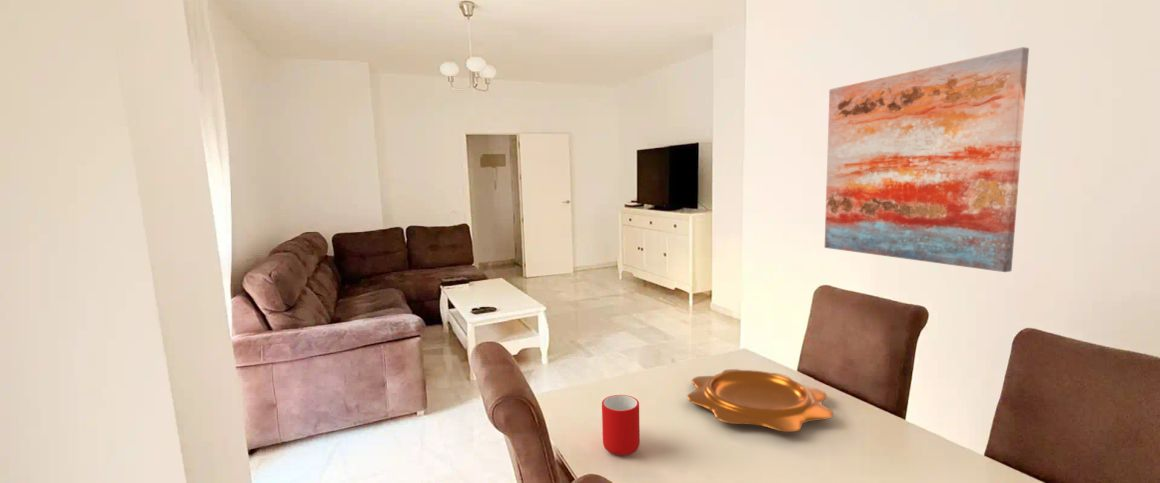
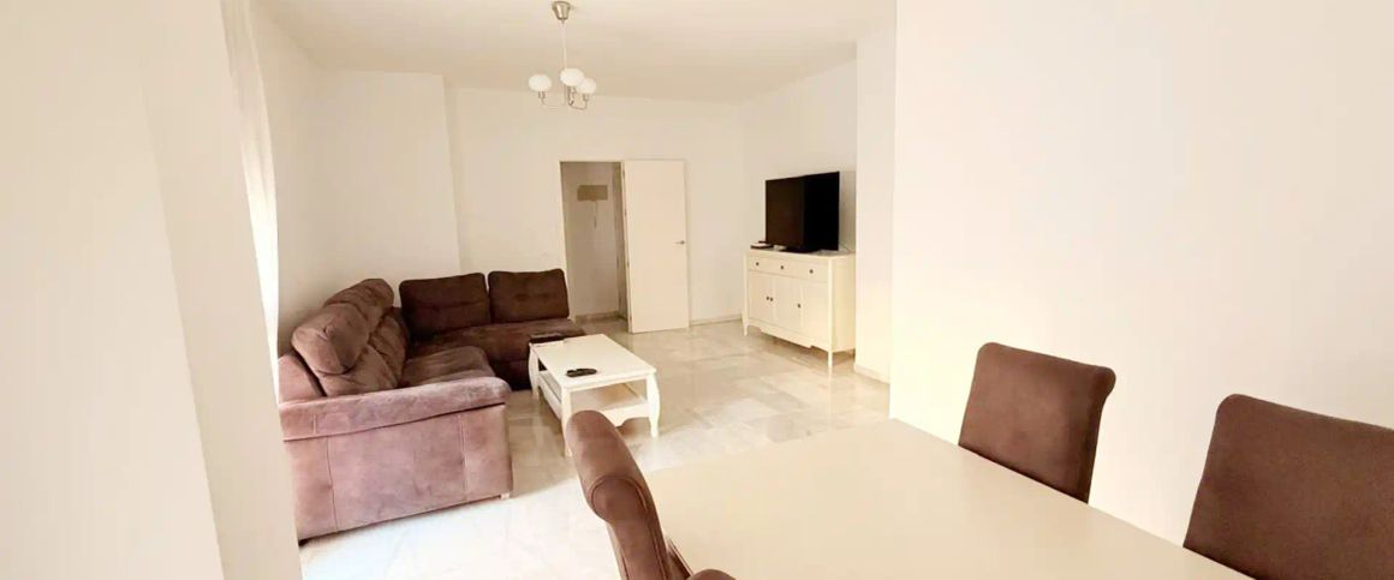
- wall art (907, 167)
- cup (619, 421)
- decorative bowl (756, 395)
